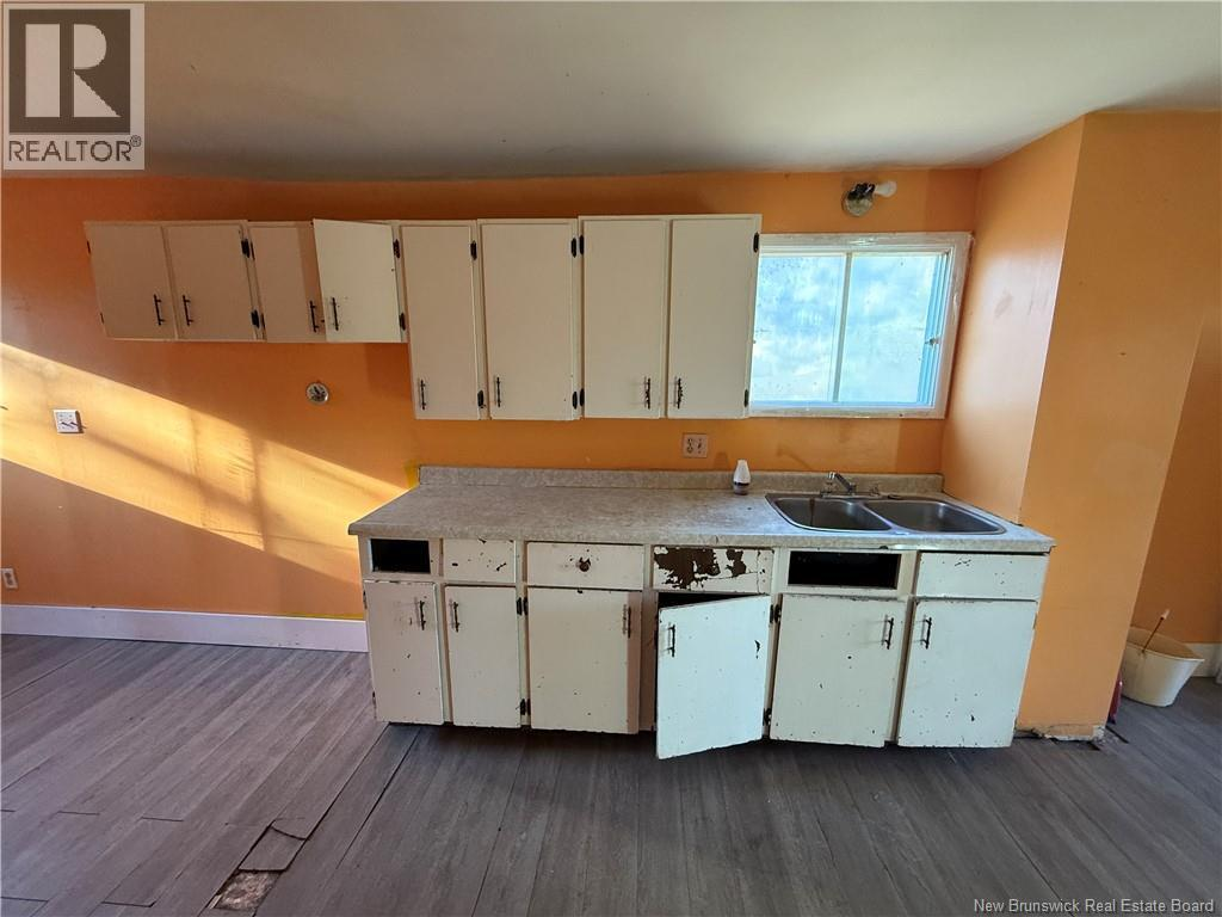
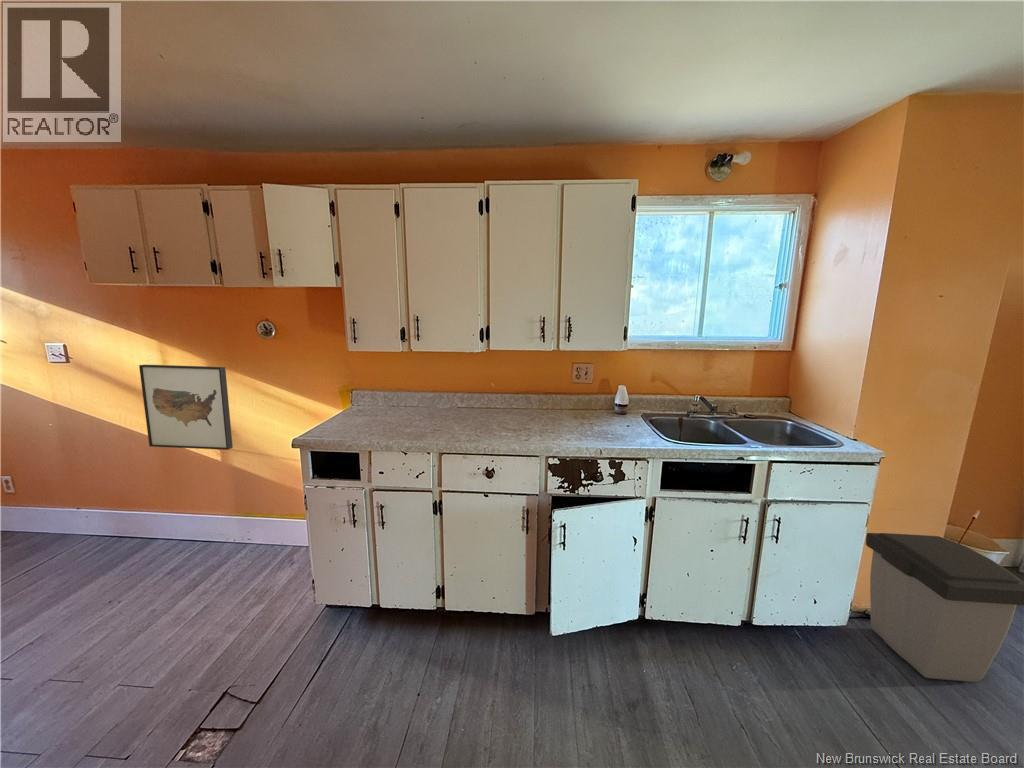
+ trash can (929, 603)
+ wall art (186, 407)
